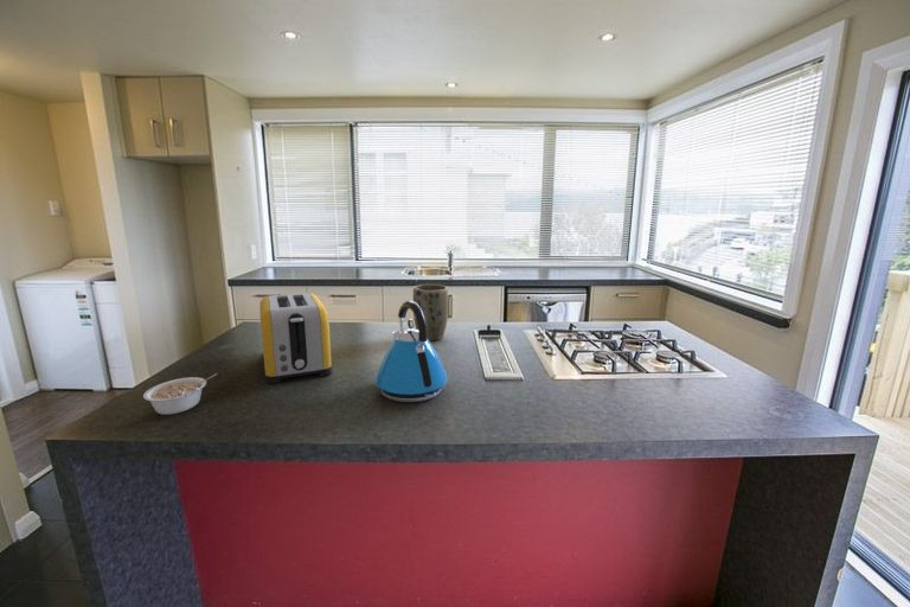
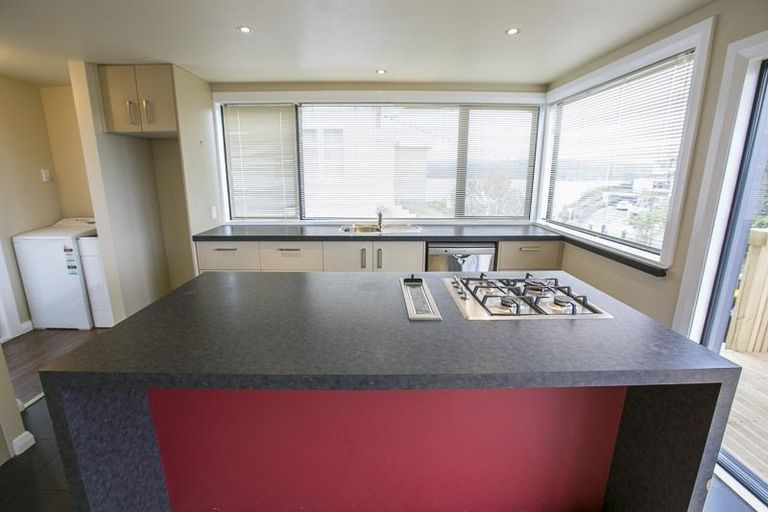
- plant pot (430, 312)
- legume (179, 394)
- toaster (294, 332)
- kettle (412, 346)
